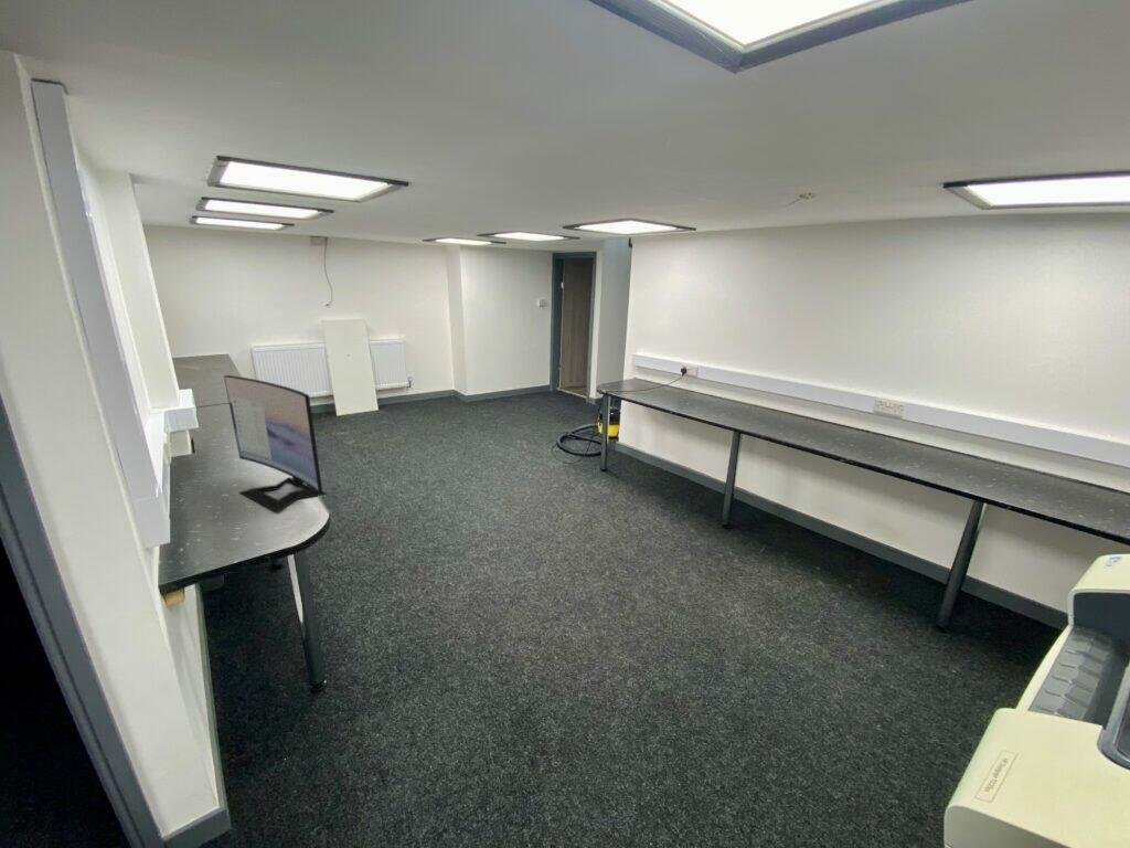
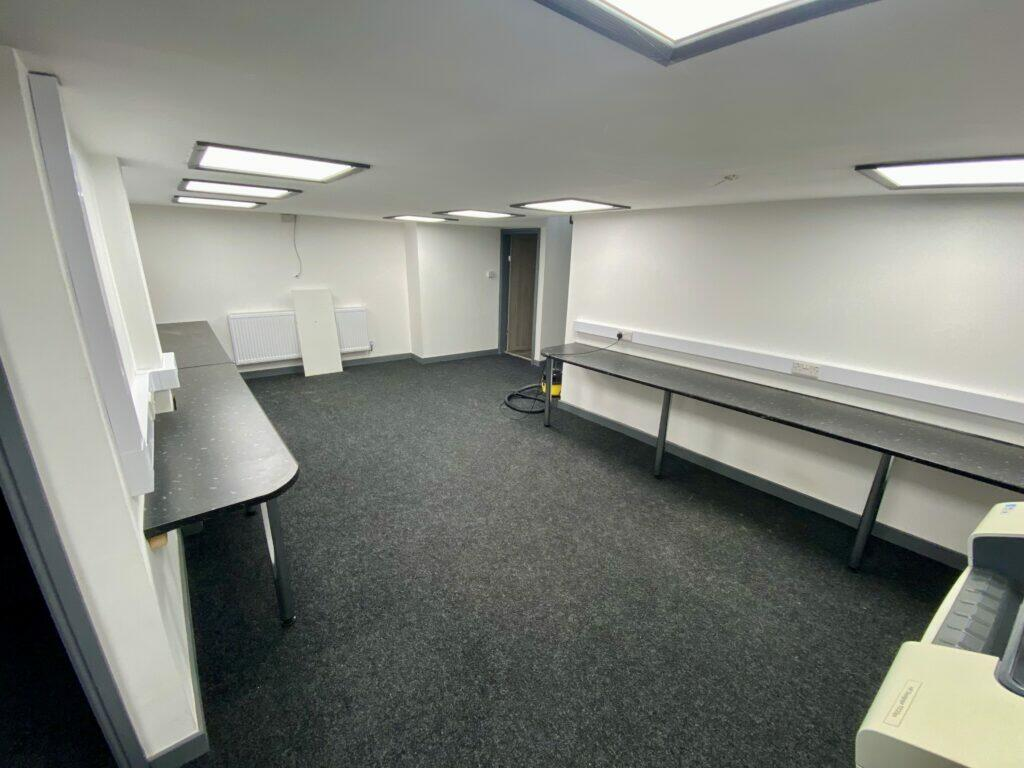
- computer monitor (275, 441)
